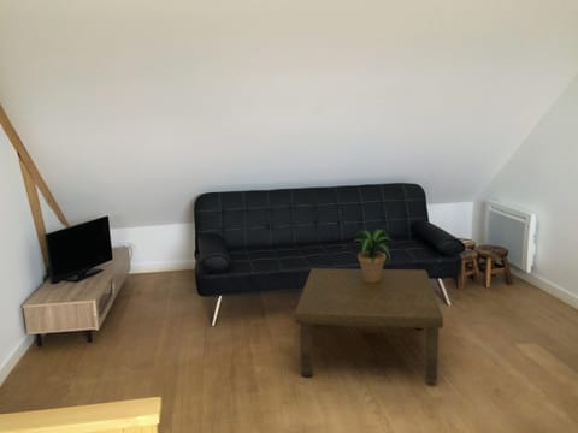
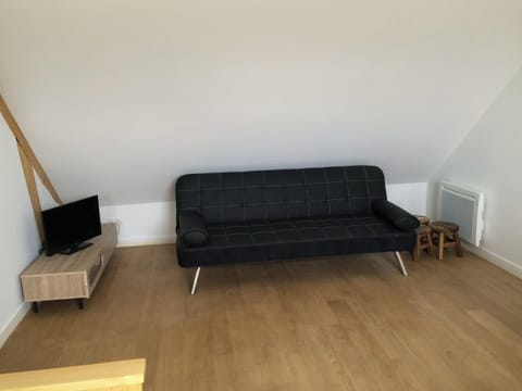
- potted plant (371, 255)
- coffee table (367, 319)
